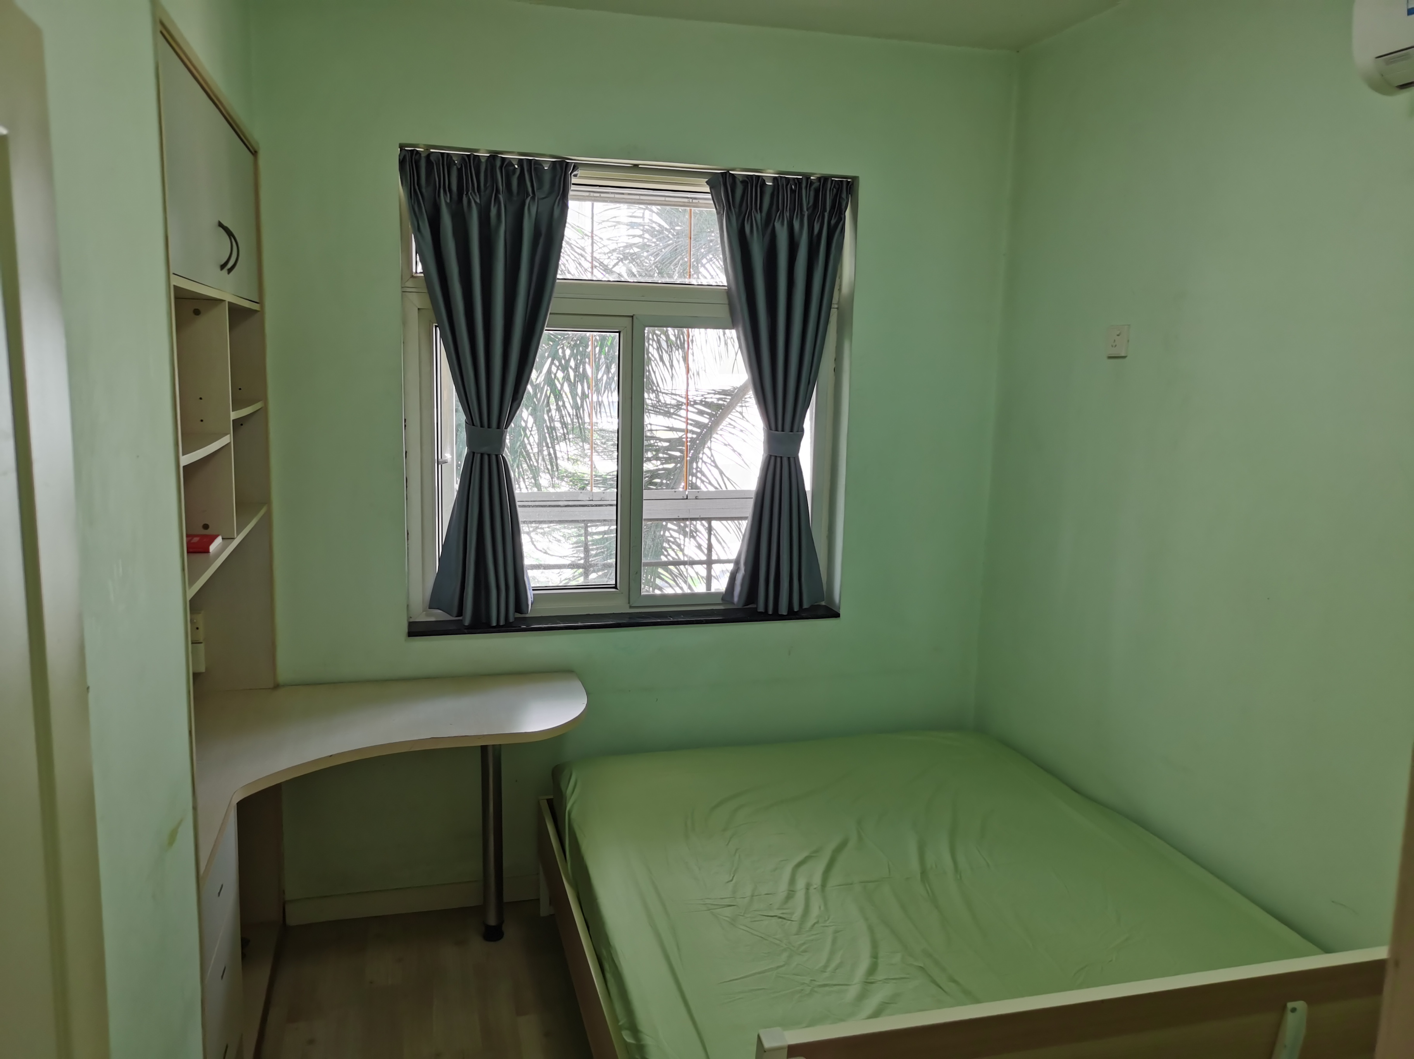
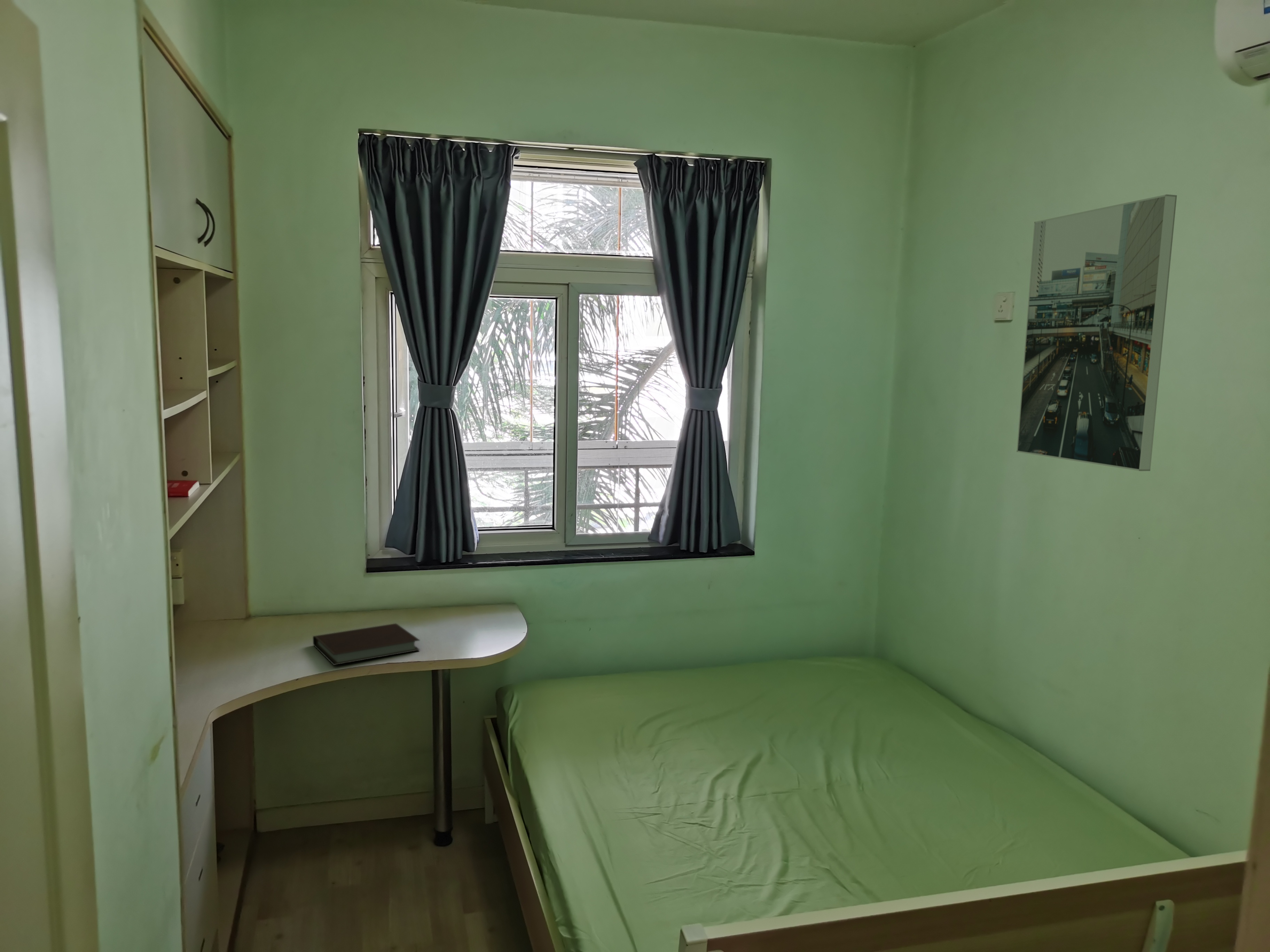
+ notebook (366, 642)
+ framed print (1088, 337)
